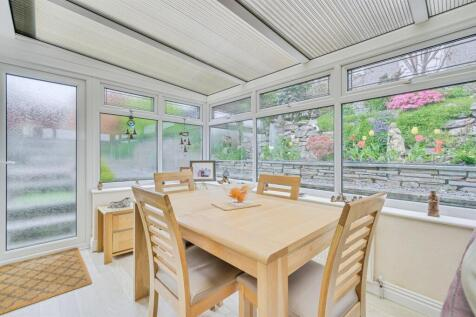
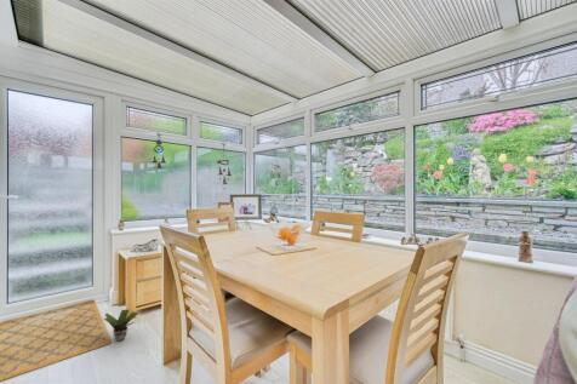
+ potted plant (120, 325)
